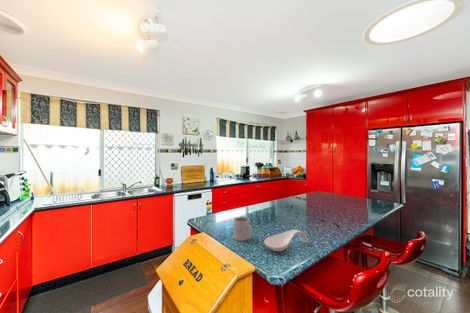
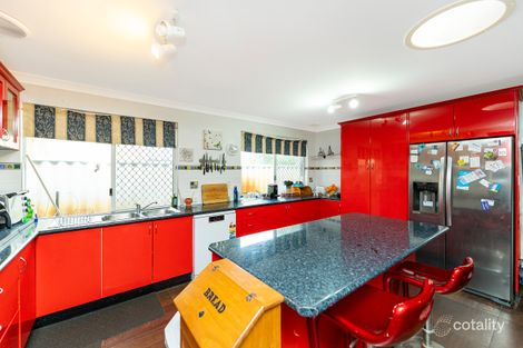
- mug (243, 229)
- spoon rest (286, 239)
